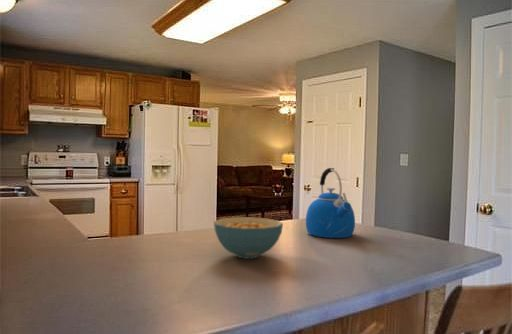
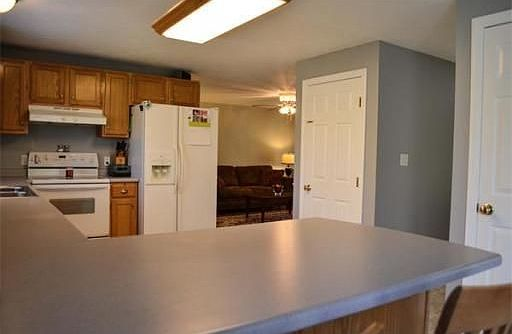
- kettle (333, 201)
- cereal bowl (247, 239)
